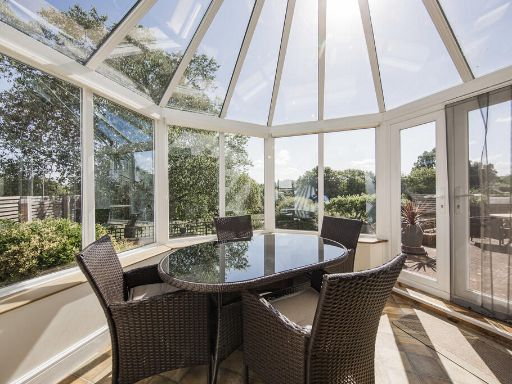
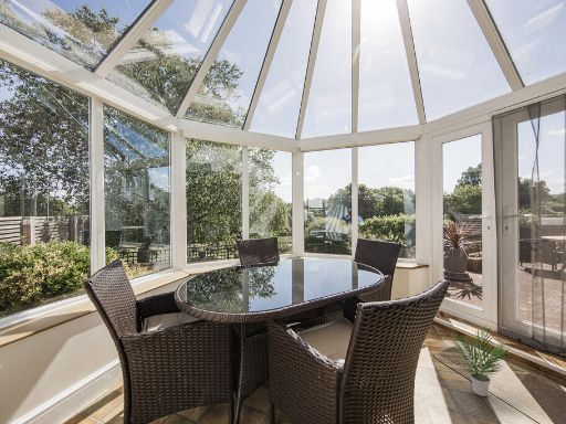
+ potted plant (479, 362)
